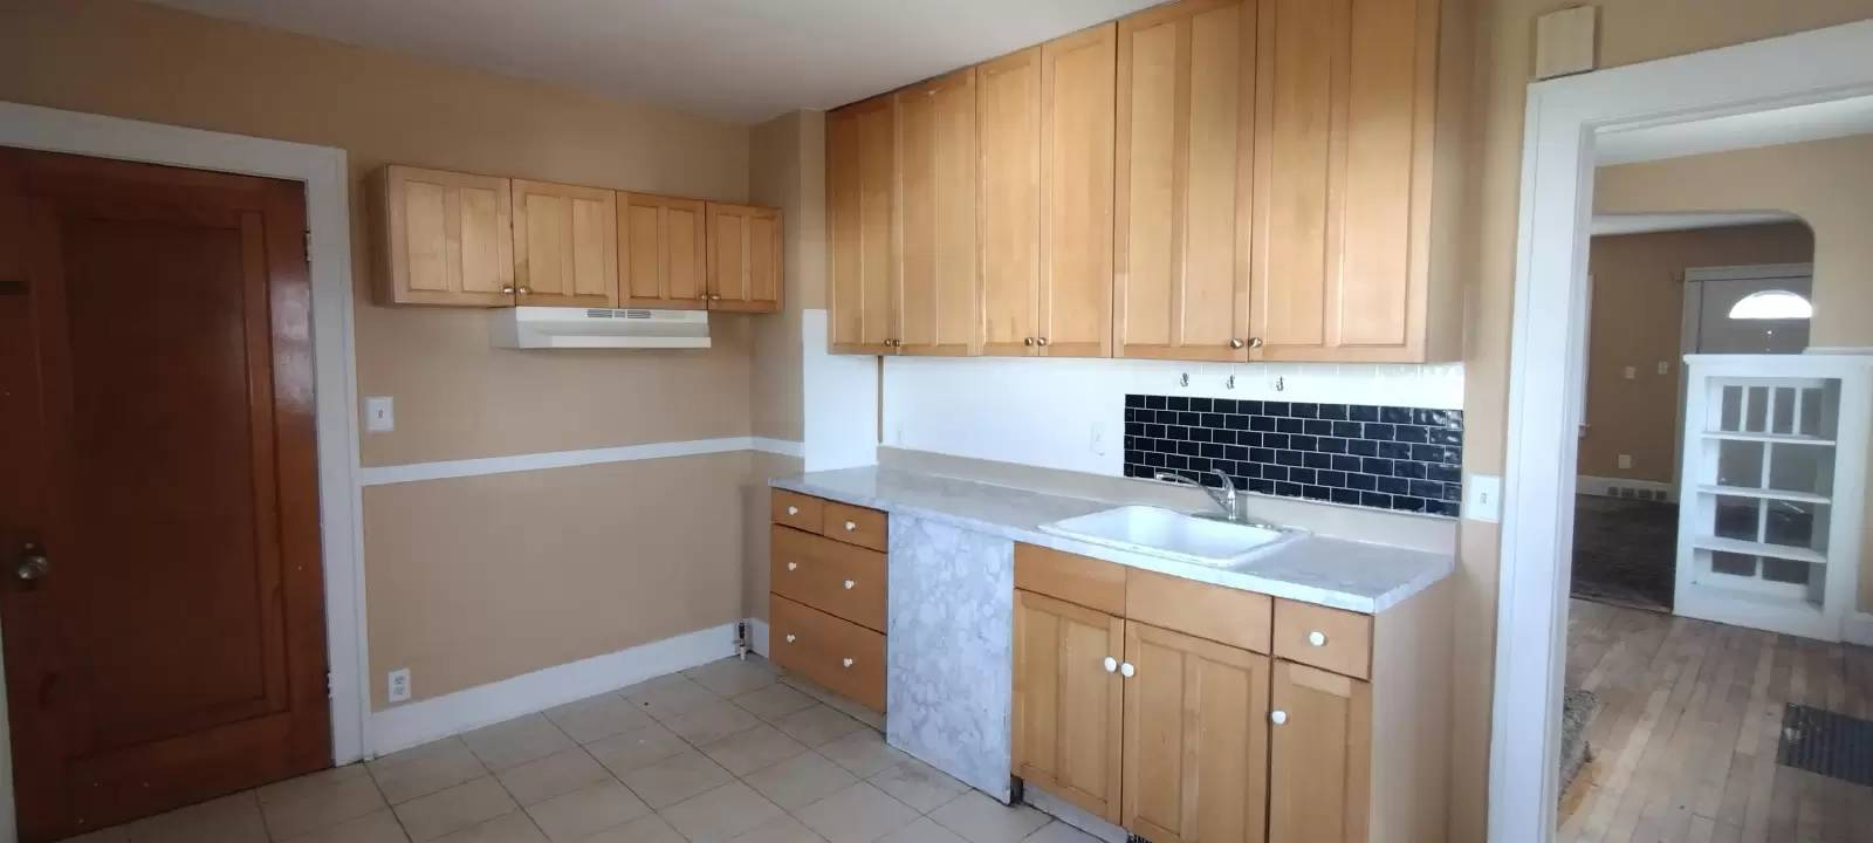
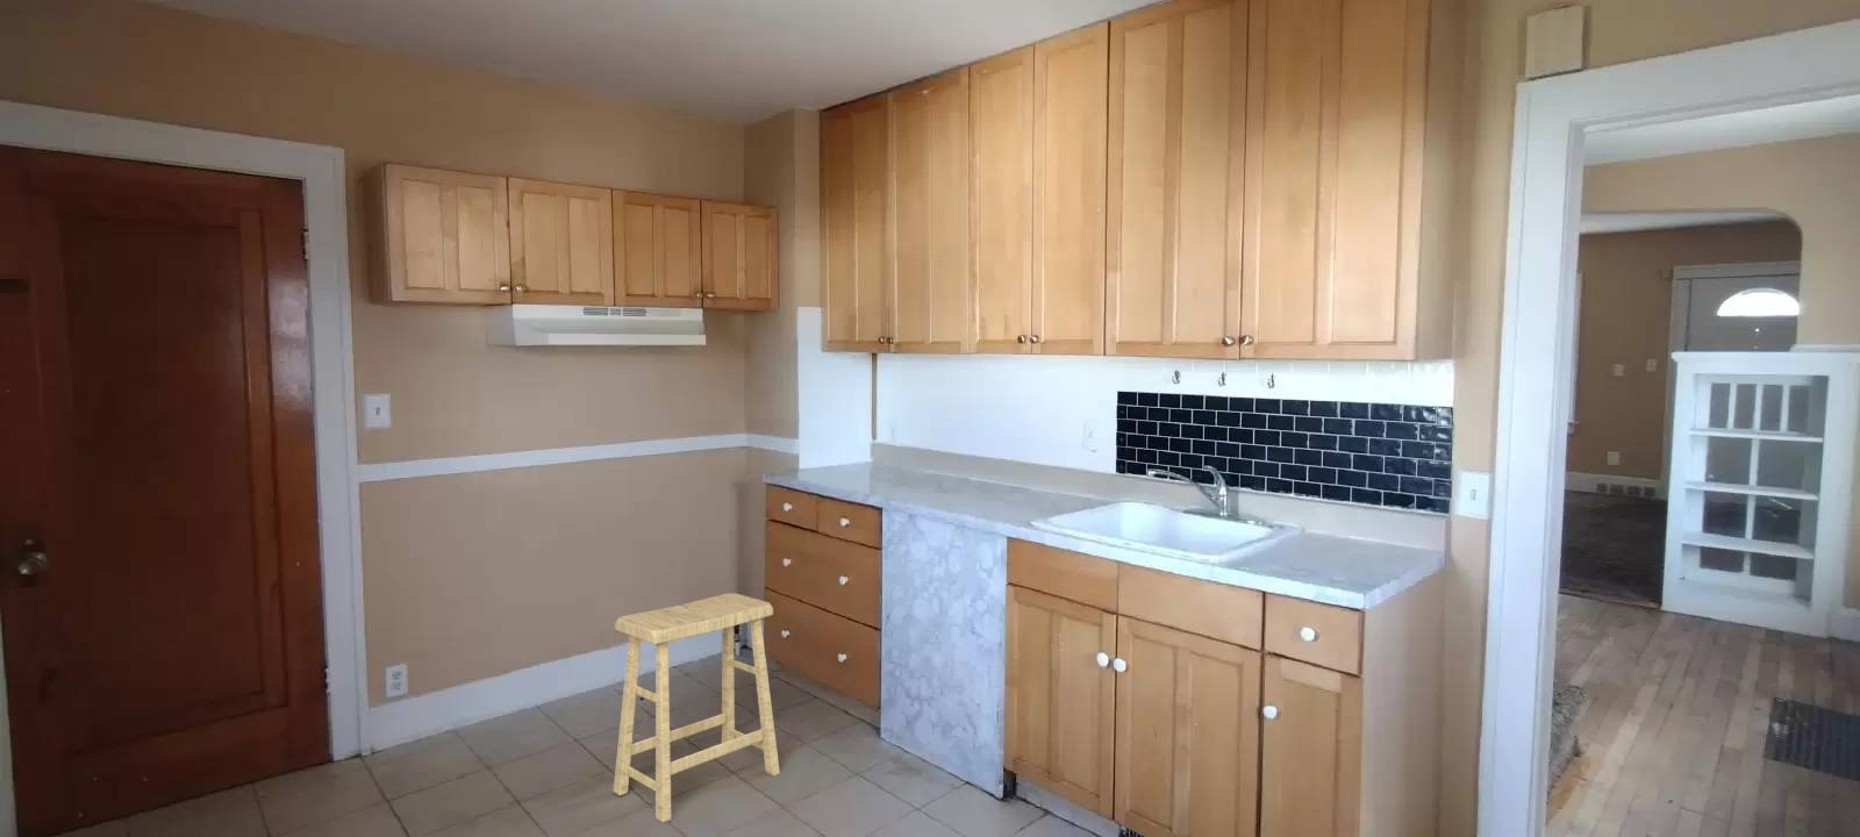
+ stool (703, 720)
